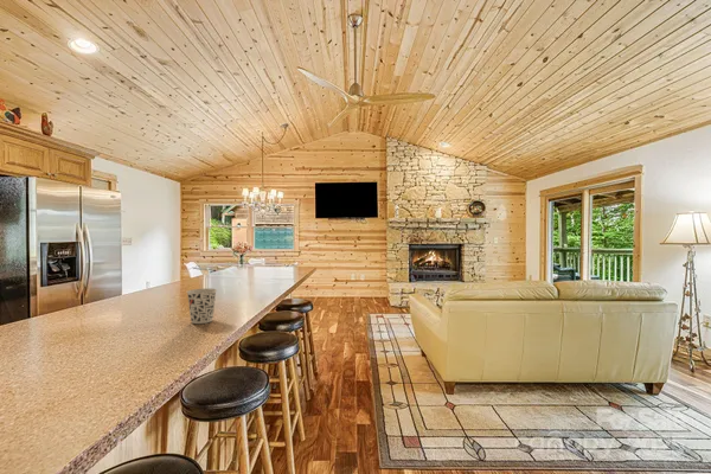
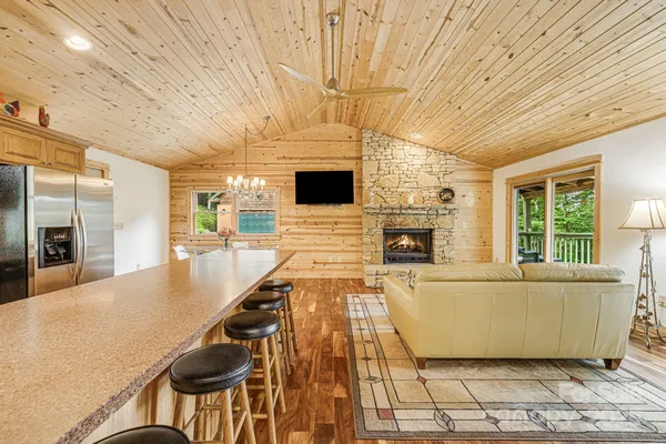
- cup (201, 306)
